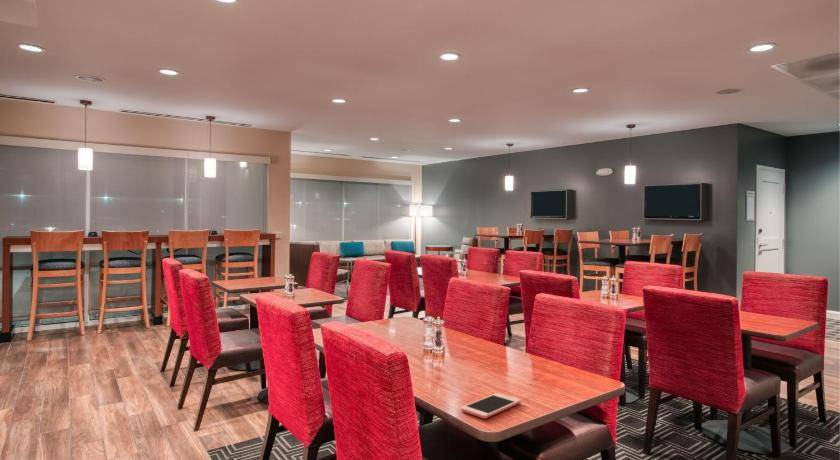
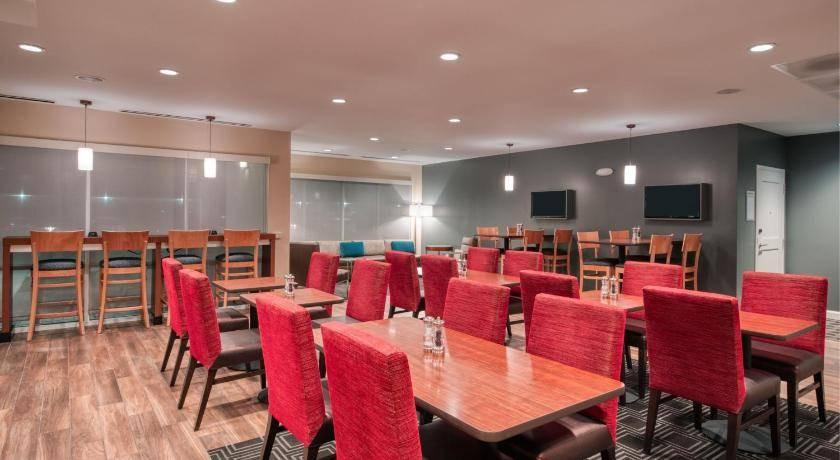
- cell phone (491, 405)
